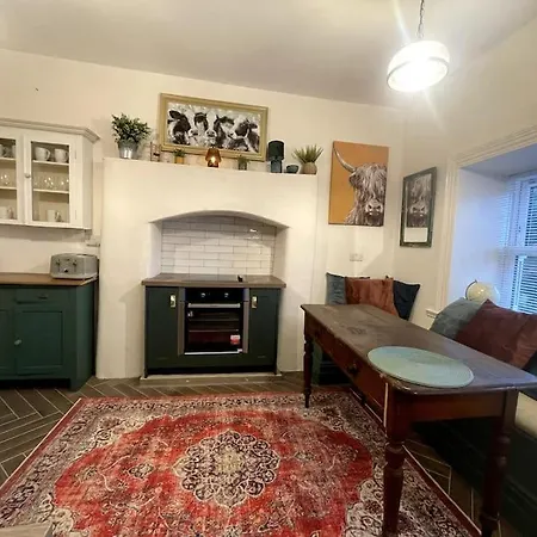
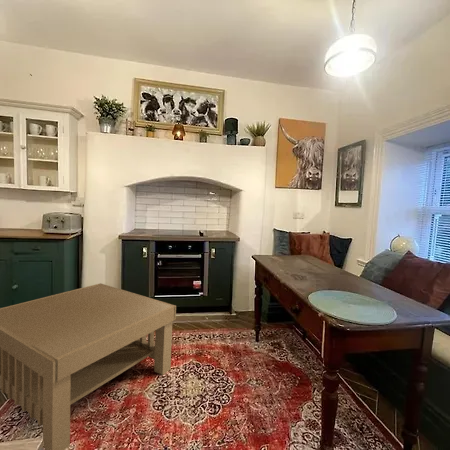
+ coffee table (84, 345)
